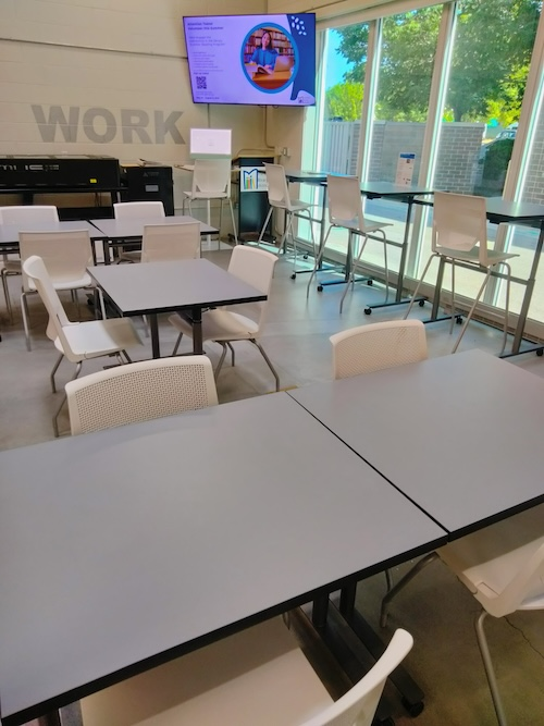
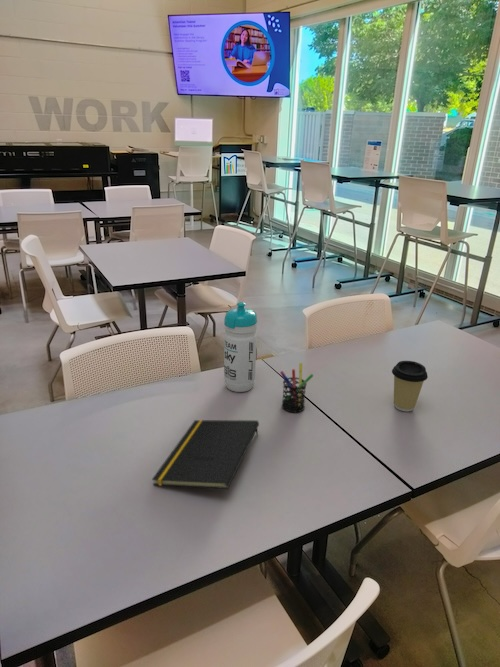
+ notepad (209, 450)
+ pen holder (297, 387)
+ coffee cup (407, 387)
+ water bottle (240, 345)
